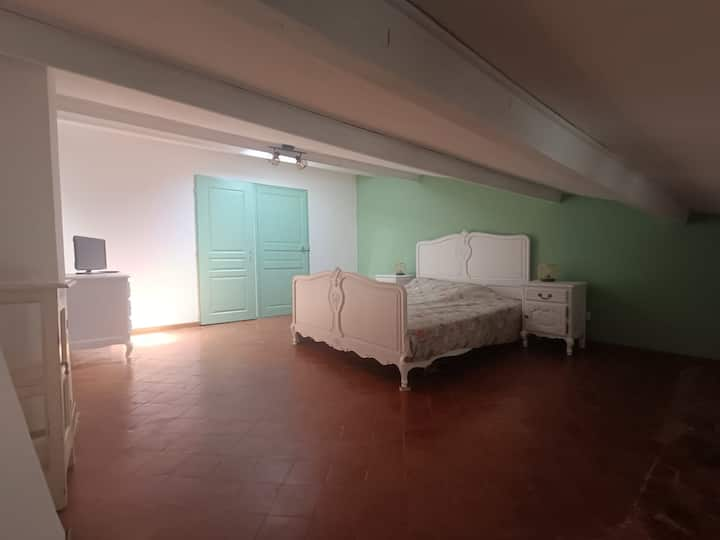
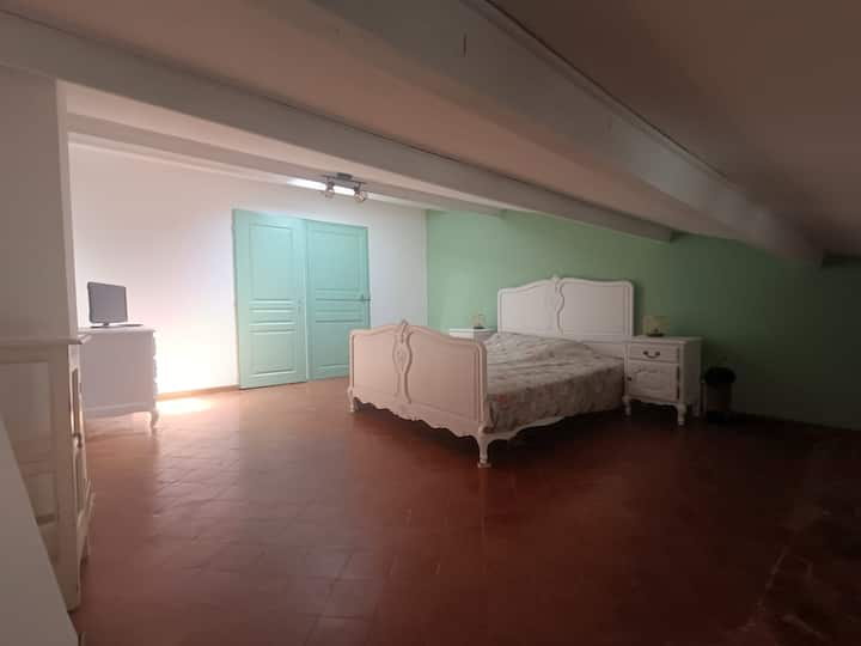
+ laundry hamper (716, 386)
